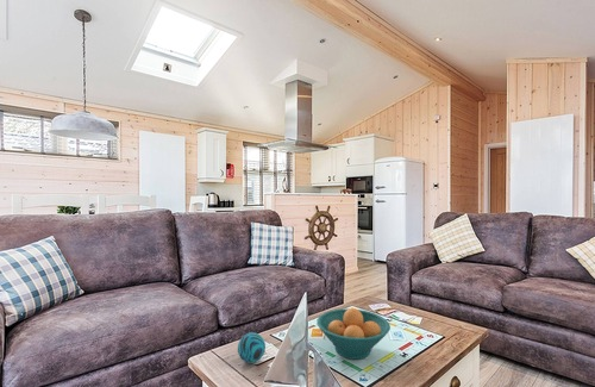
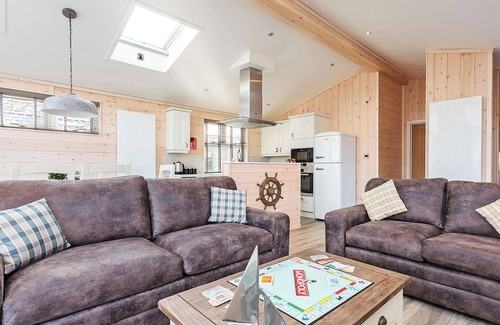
- decorative ball (251, 347)
- fruit bowl (352, 330)
